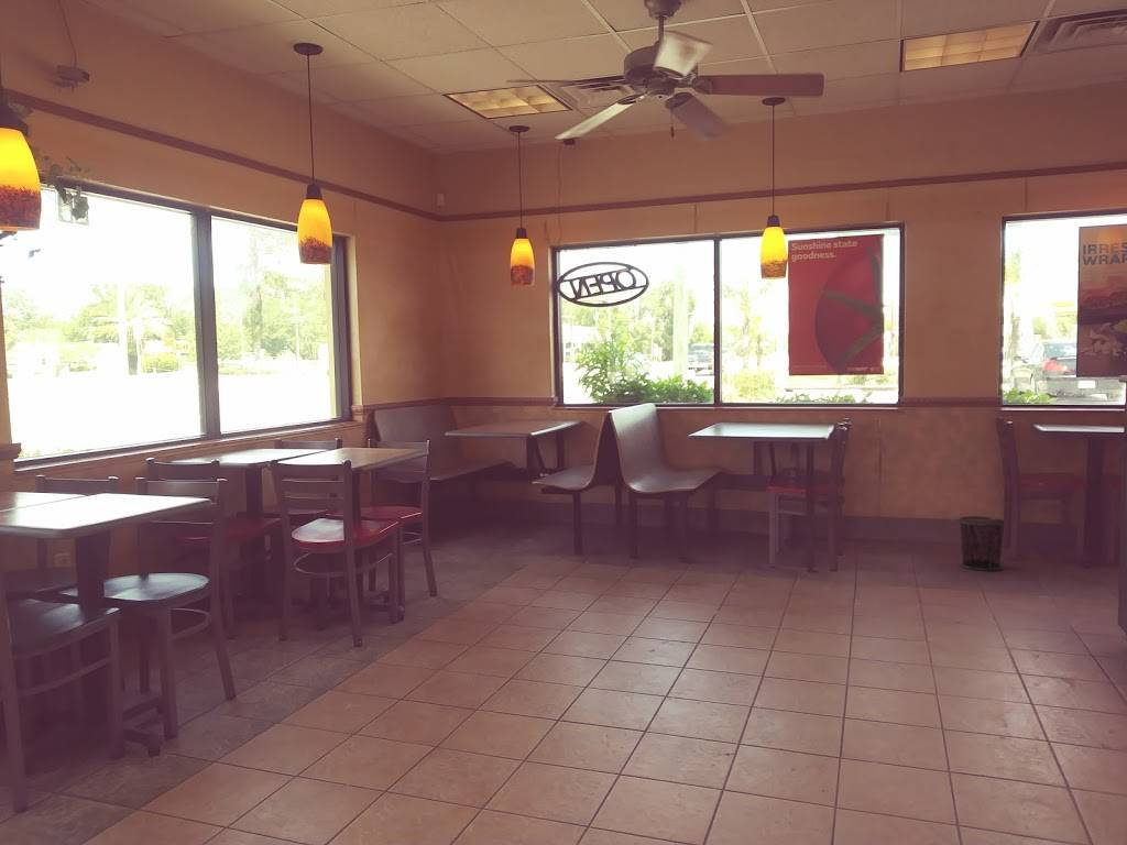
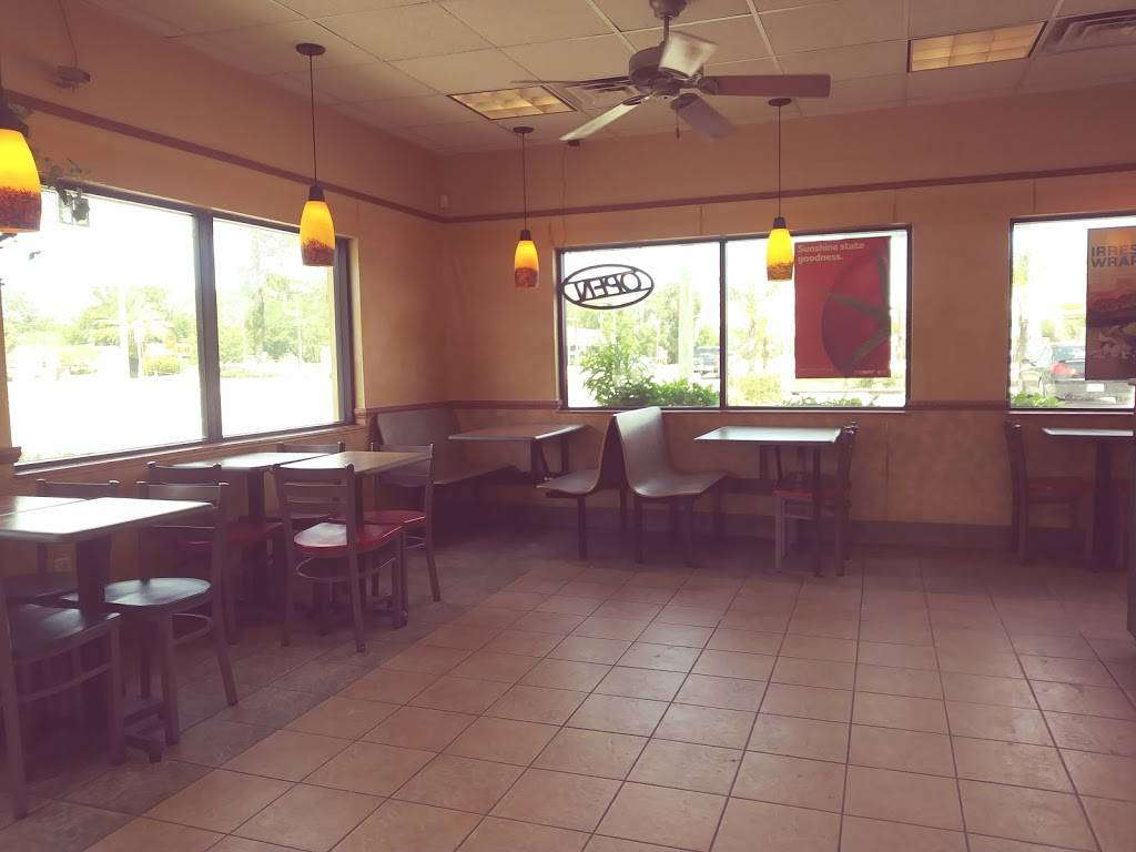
- waste bin (981, 542)
